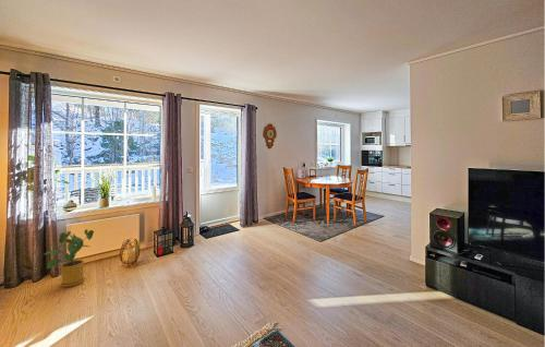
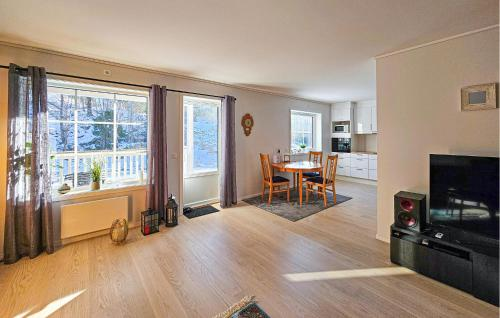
- house plant (70, 258)
